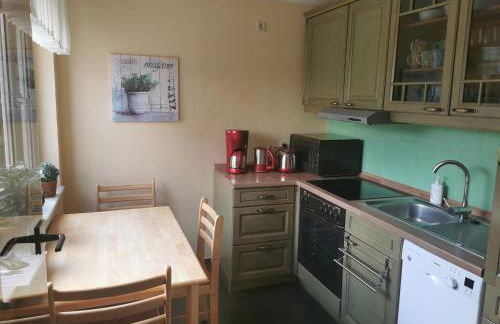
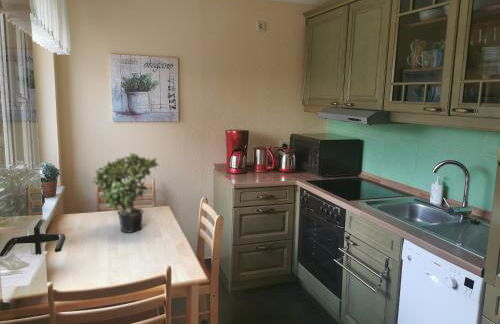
+ potted plant (131, 190)
